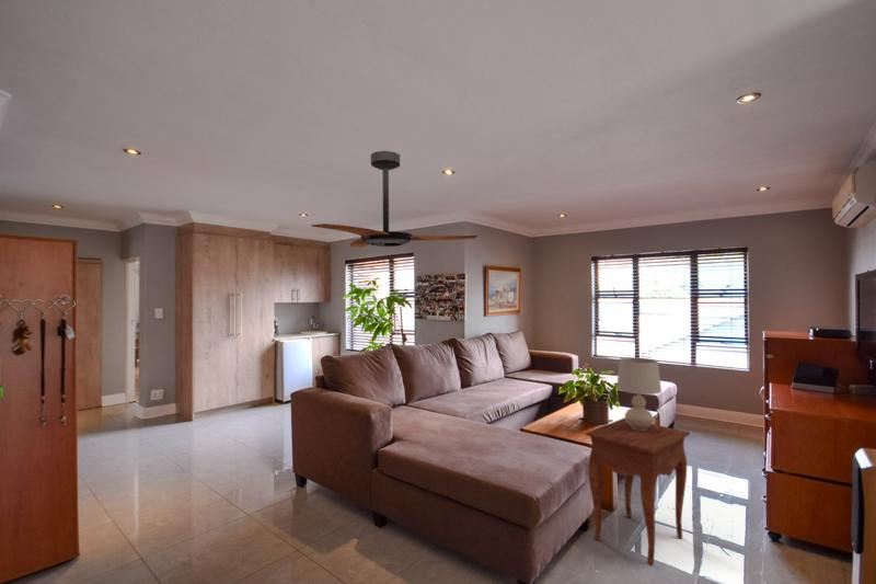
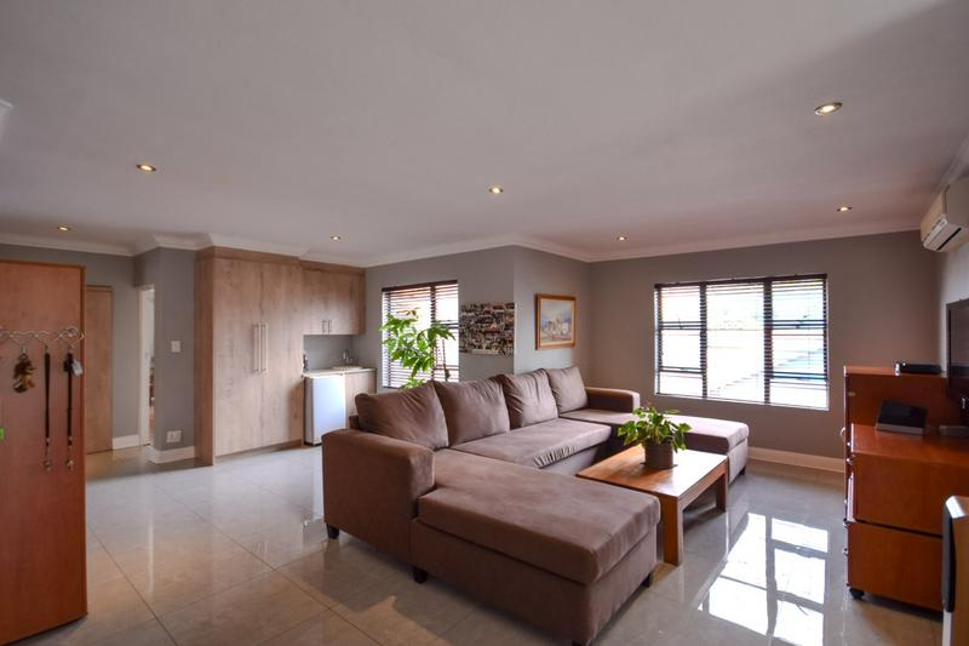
- ceiling fan (388, 201)
- table lamp (638, 393)
- side table (641, 484)
